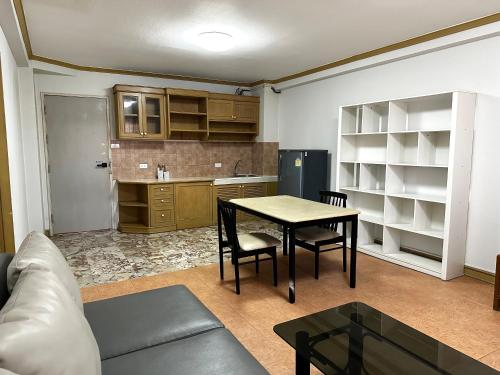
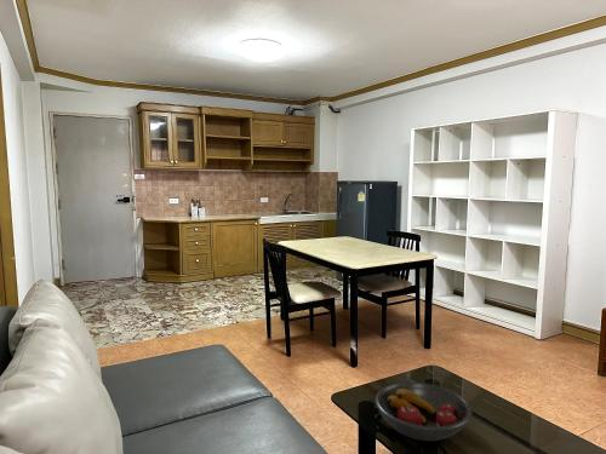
+ fruit bowl (421, 412)
